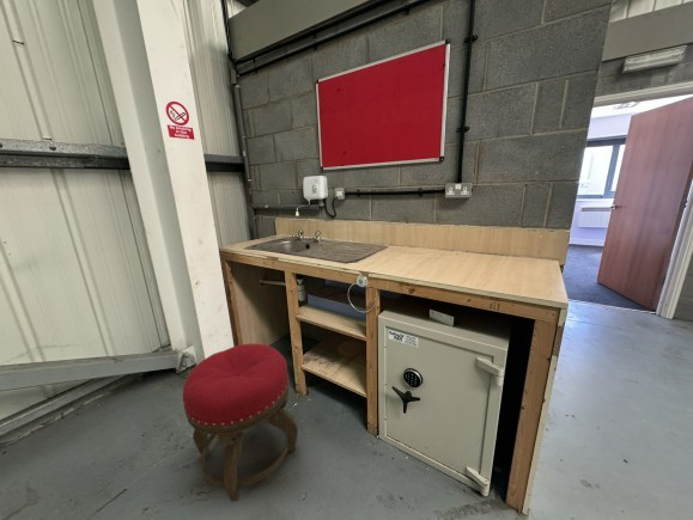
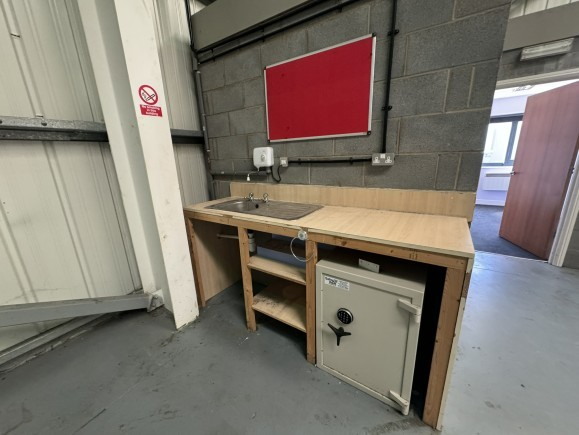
- stool (243, 410)
